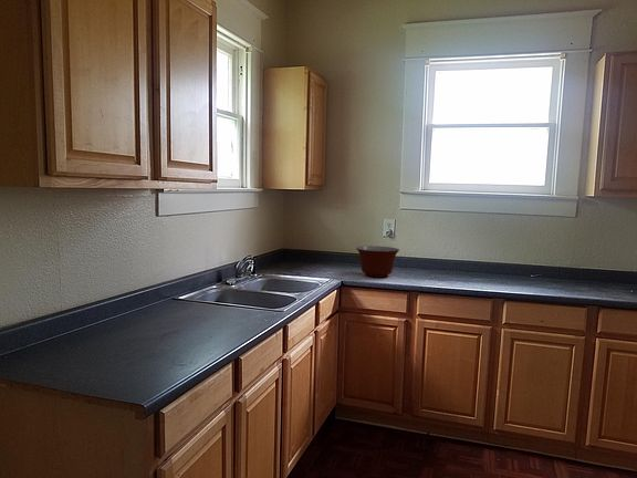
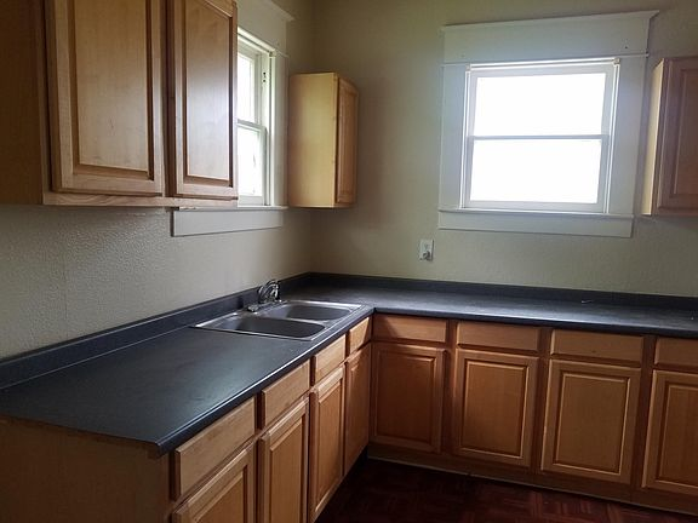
- mixing bowl (377, 261)
